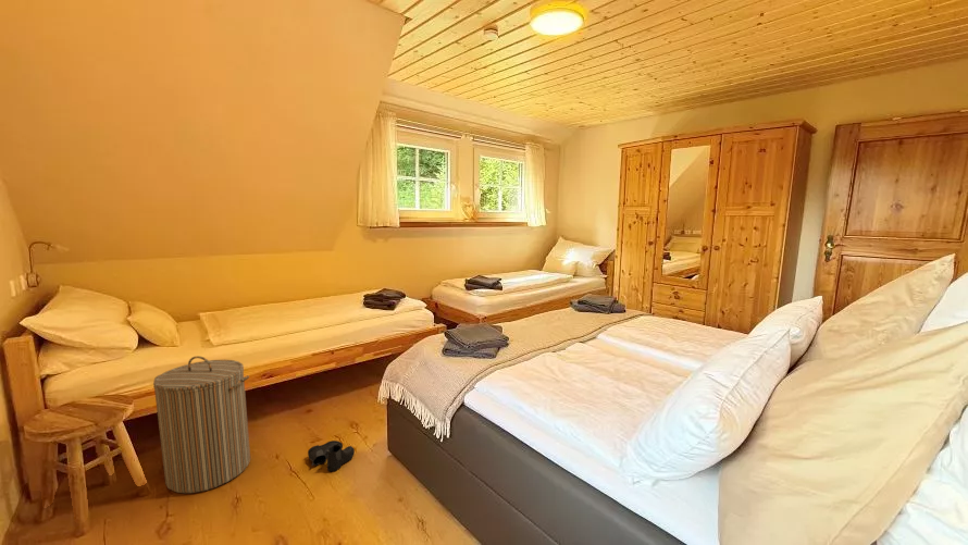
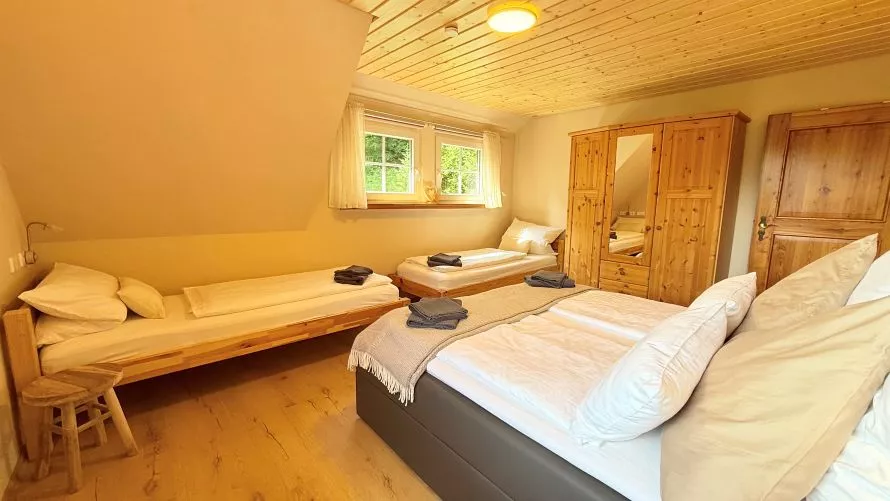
- laundry hamper (204, 413)
- boots (328, 448)
